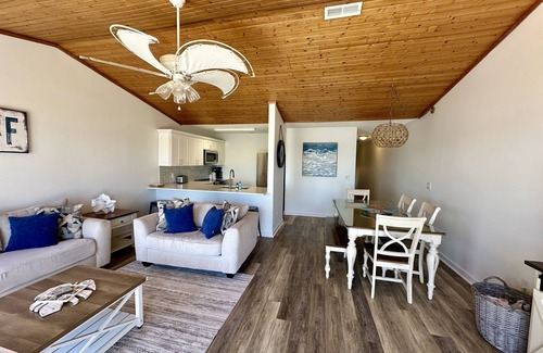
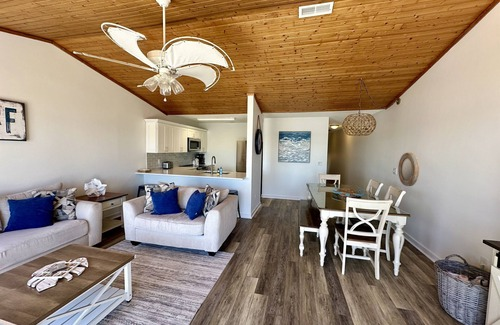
+ home mirror (407, 169)
